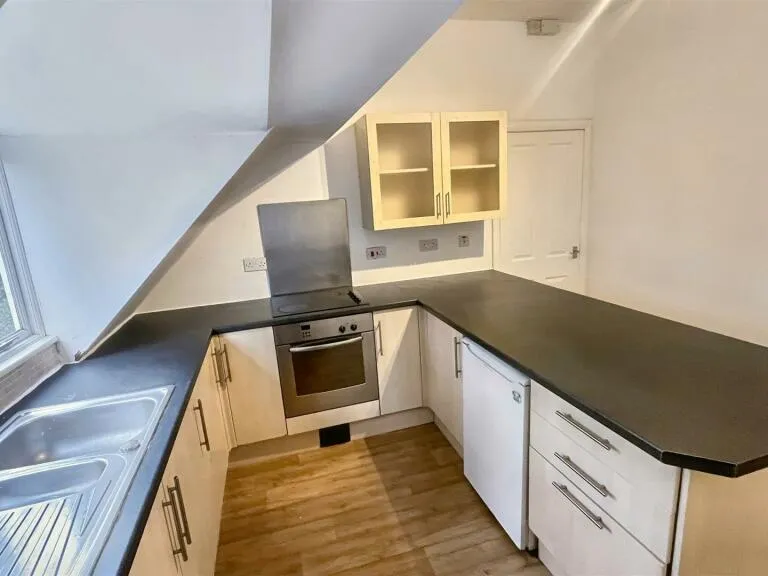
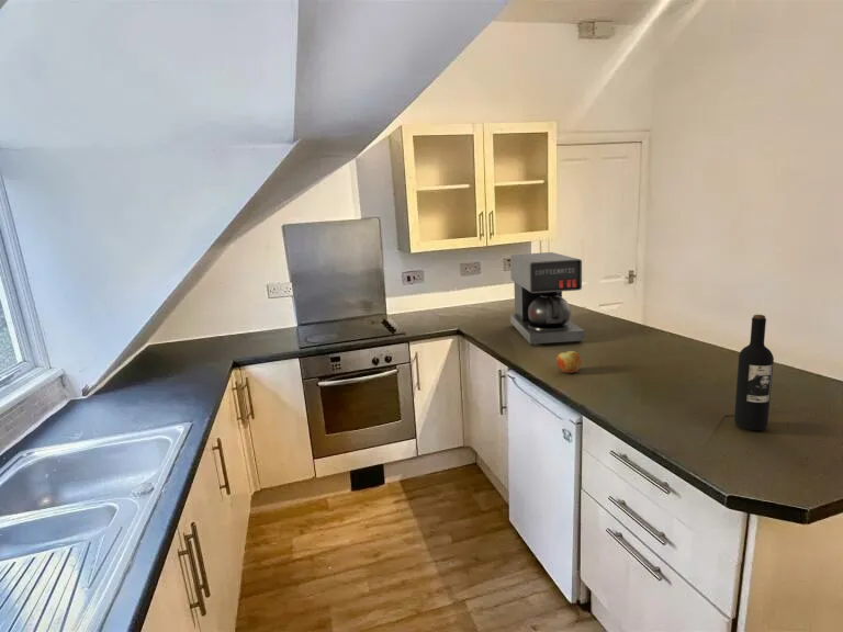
+ wine bottle (754, 372)
+ apple (569, 361)
+ coffee maker (543, 295)
